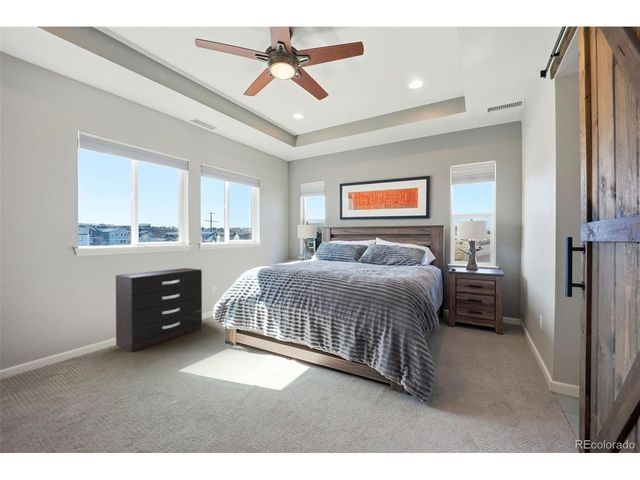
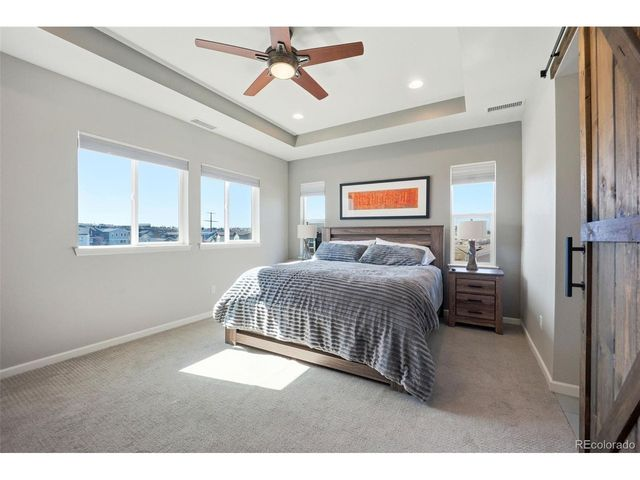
- dresser (163, 304)
